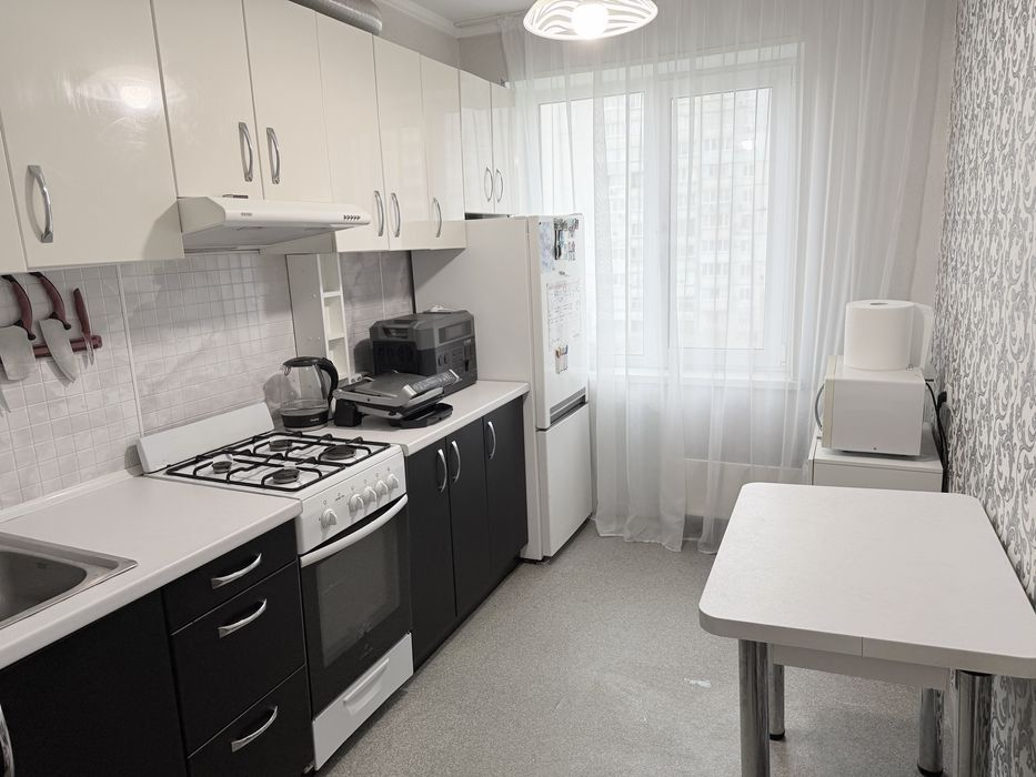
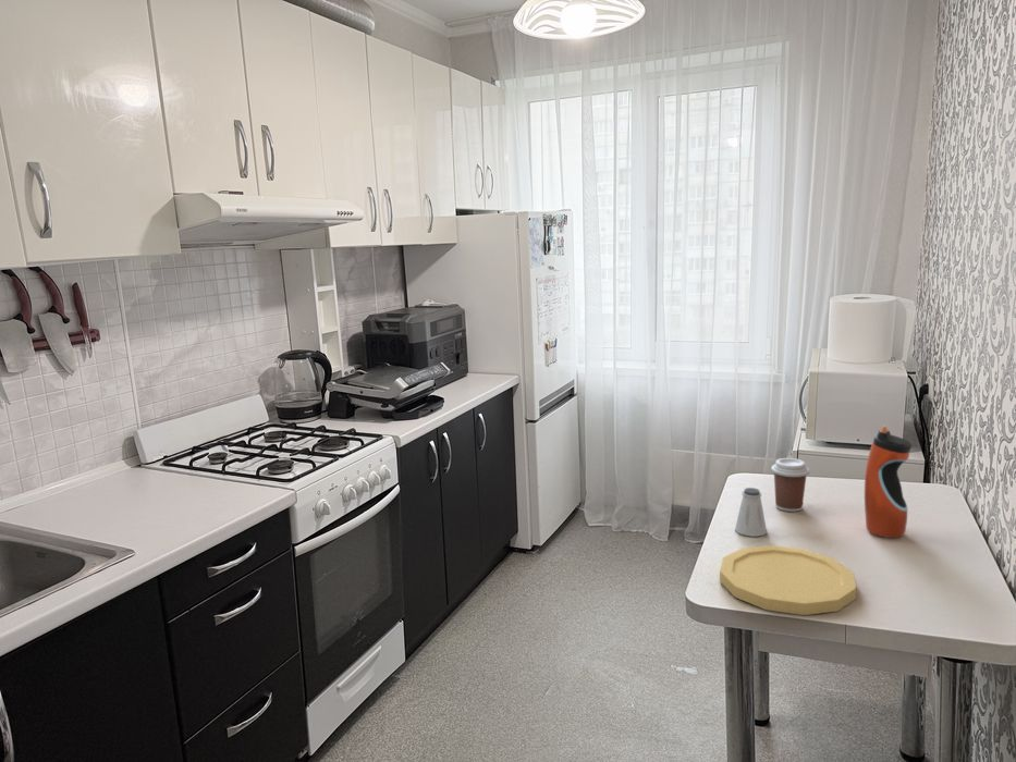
+ water bottle (886, 480)
+ coffee cup (789, 484)
+ saltshaker (750, 509)
+ plate (785, 577)
